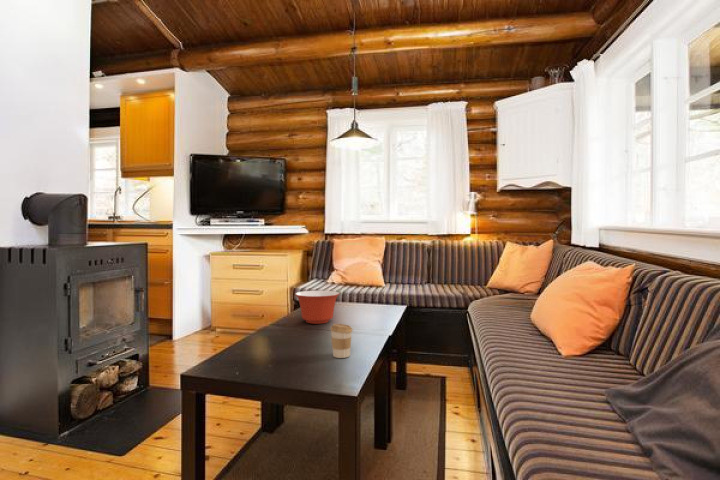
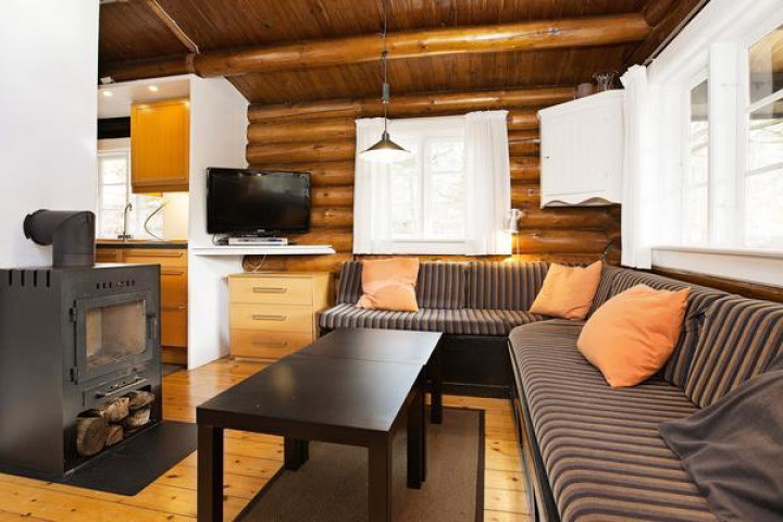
- mixing bowl (317, 307)
- coffee cup (341, 339)
